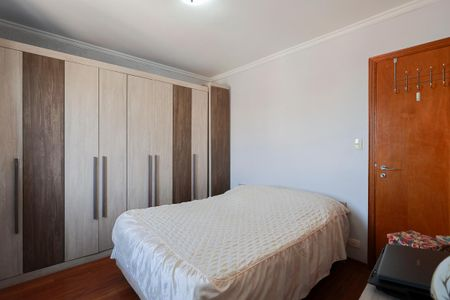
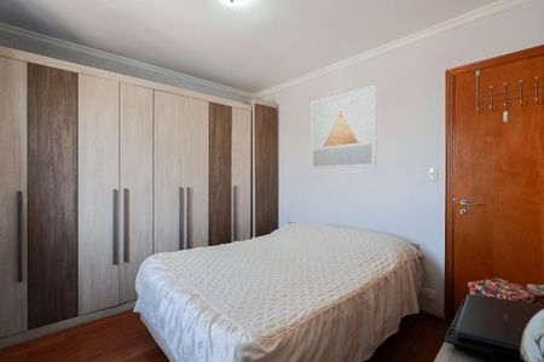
+ wall art (340, 132)
